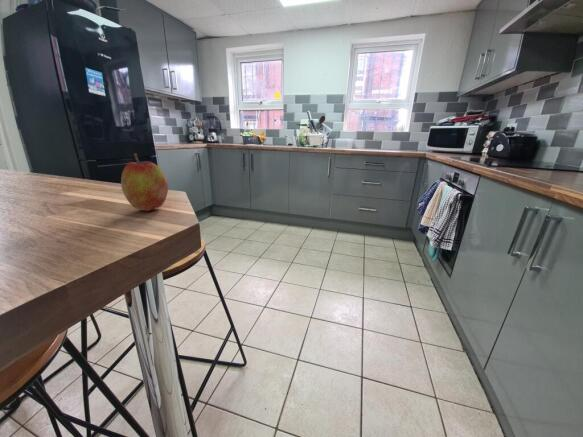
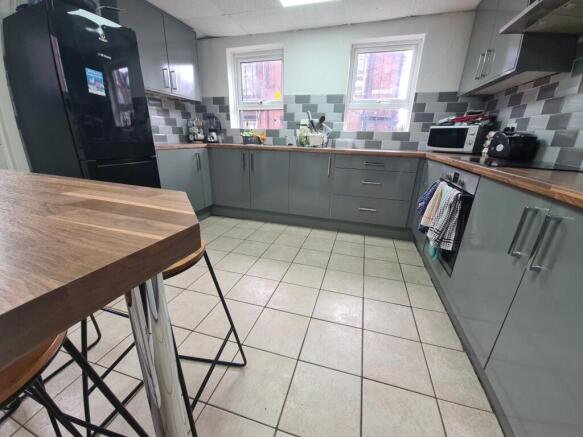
- apple (144, 181)
